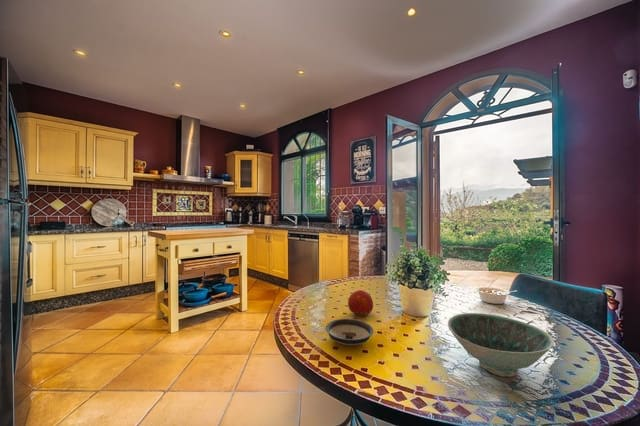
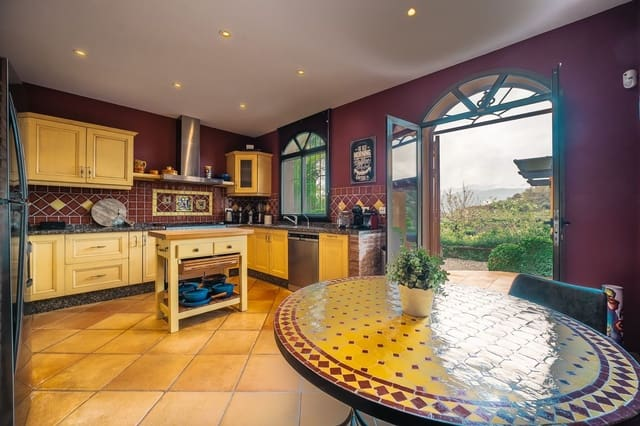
- bowl (496, 347)
- fruit (360, 302)
- legume (493, 294)
- saucer (349, 334)
